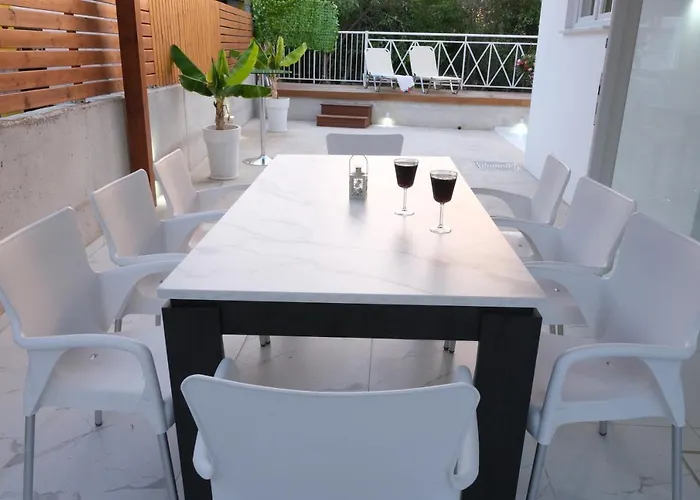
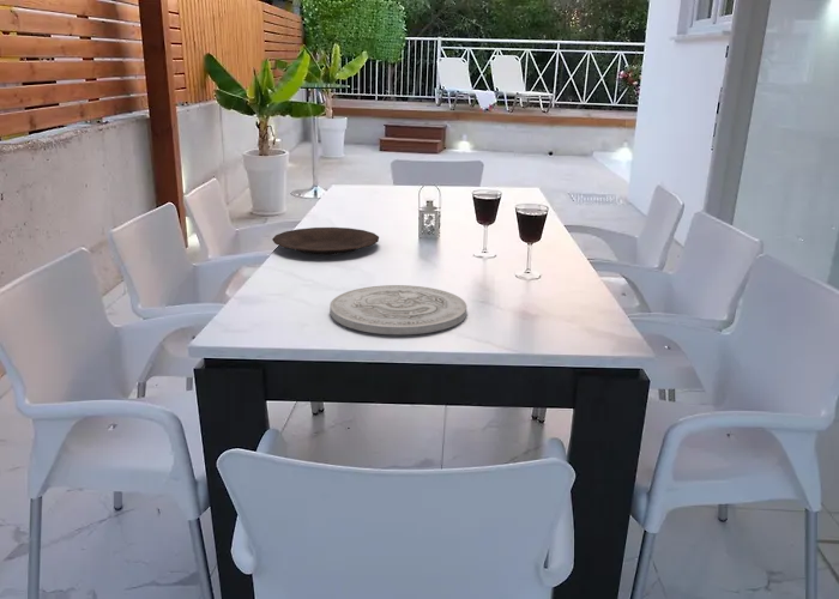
+ plate (326, 242)
+ plate (398, 307)
